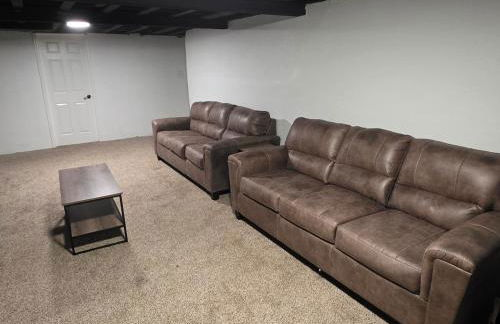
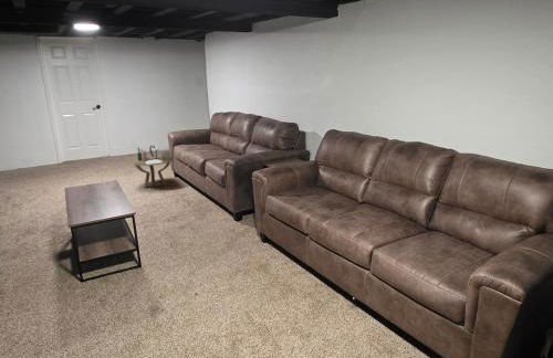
+ side table (152, 165)
